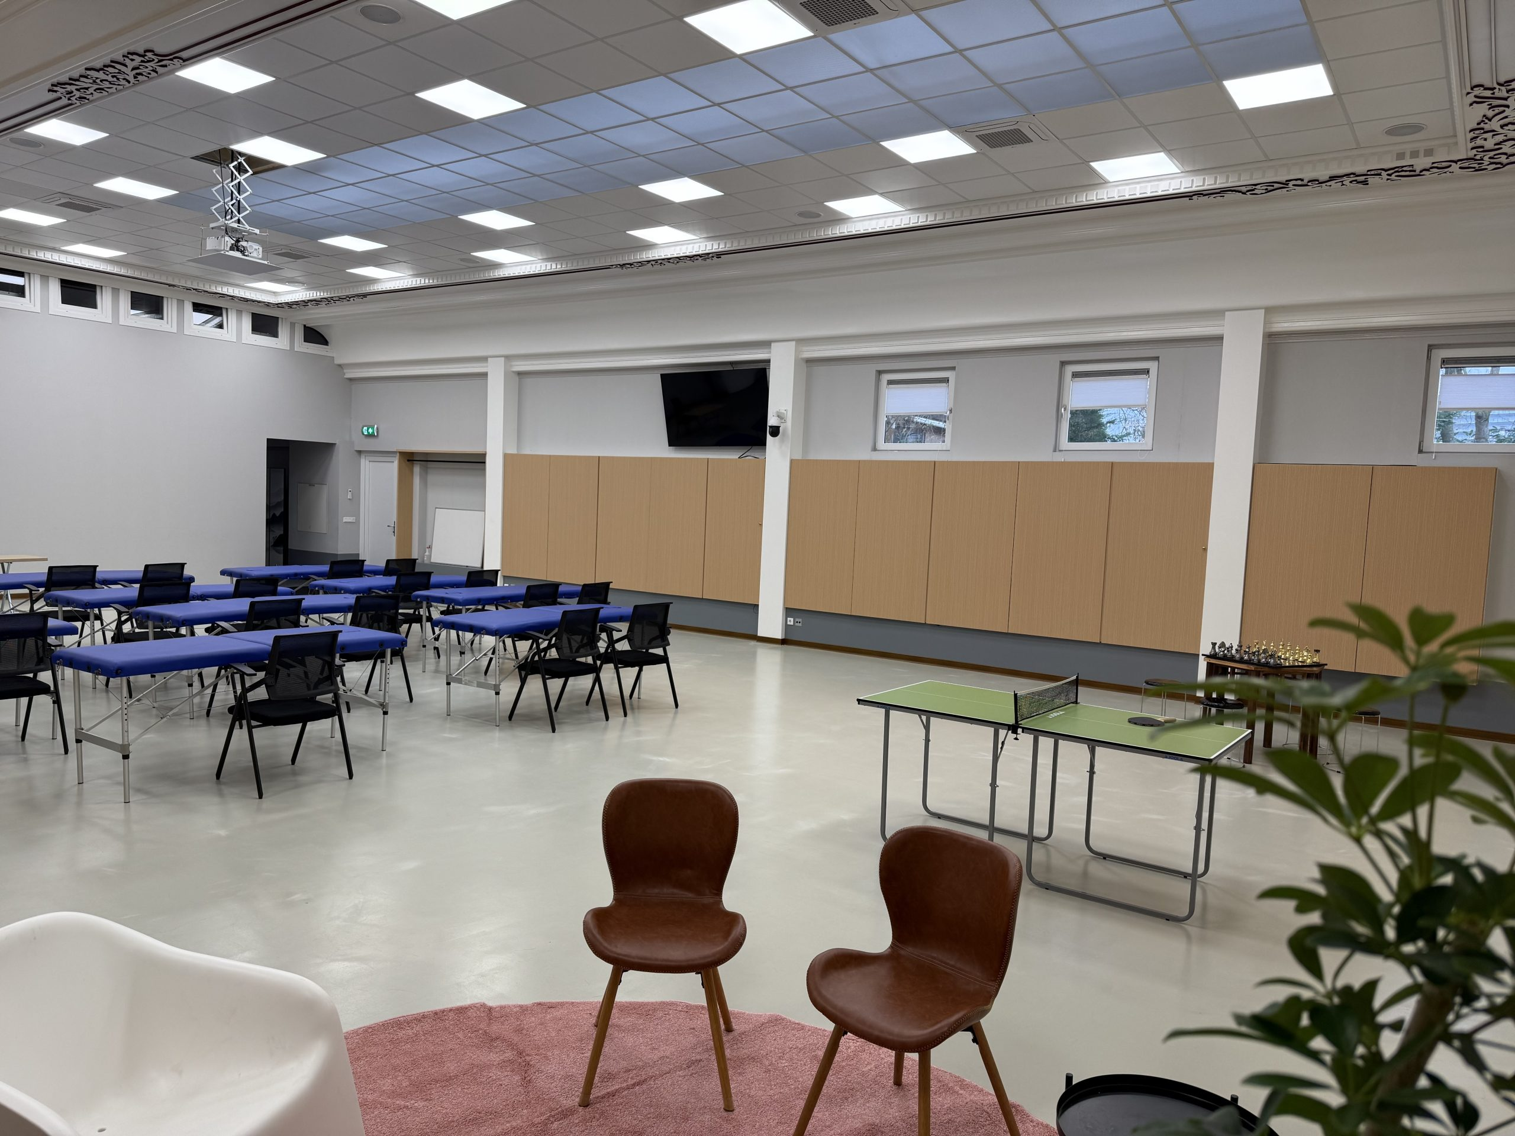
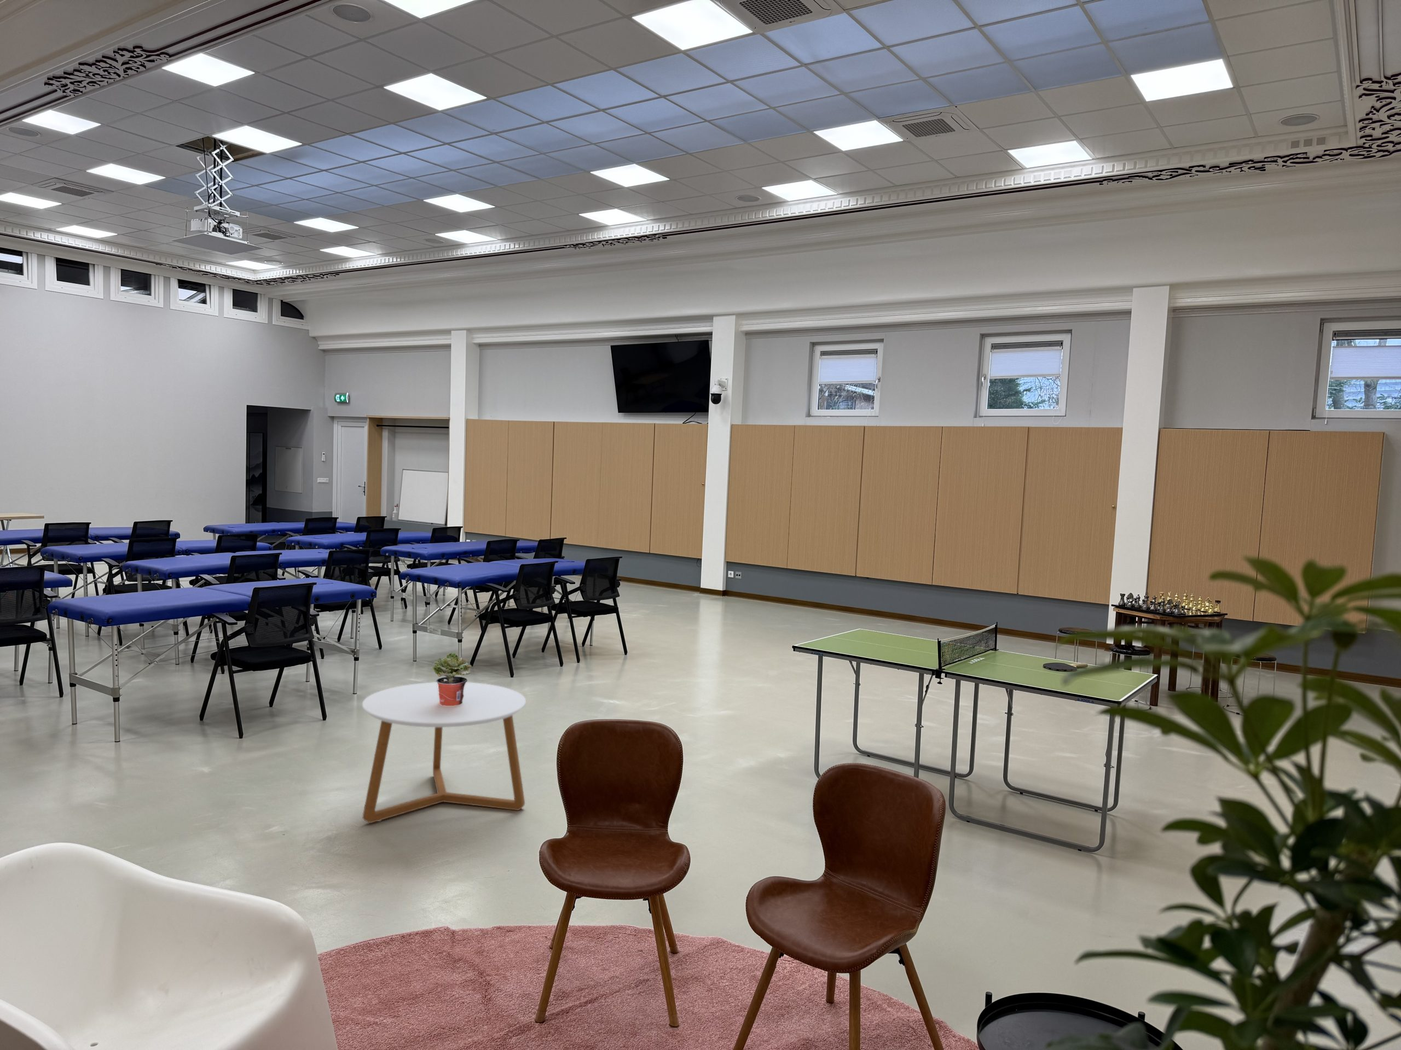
+ potted plant (452, 678)
+ coffee table (441, 749)
